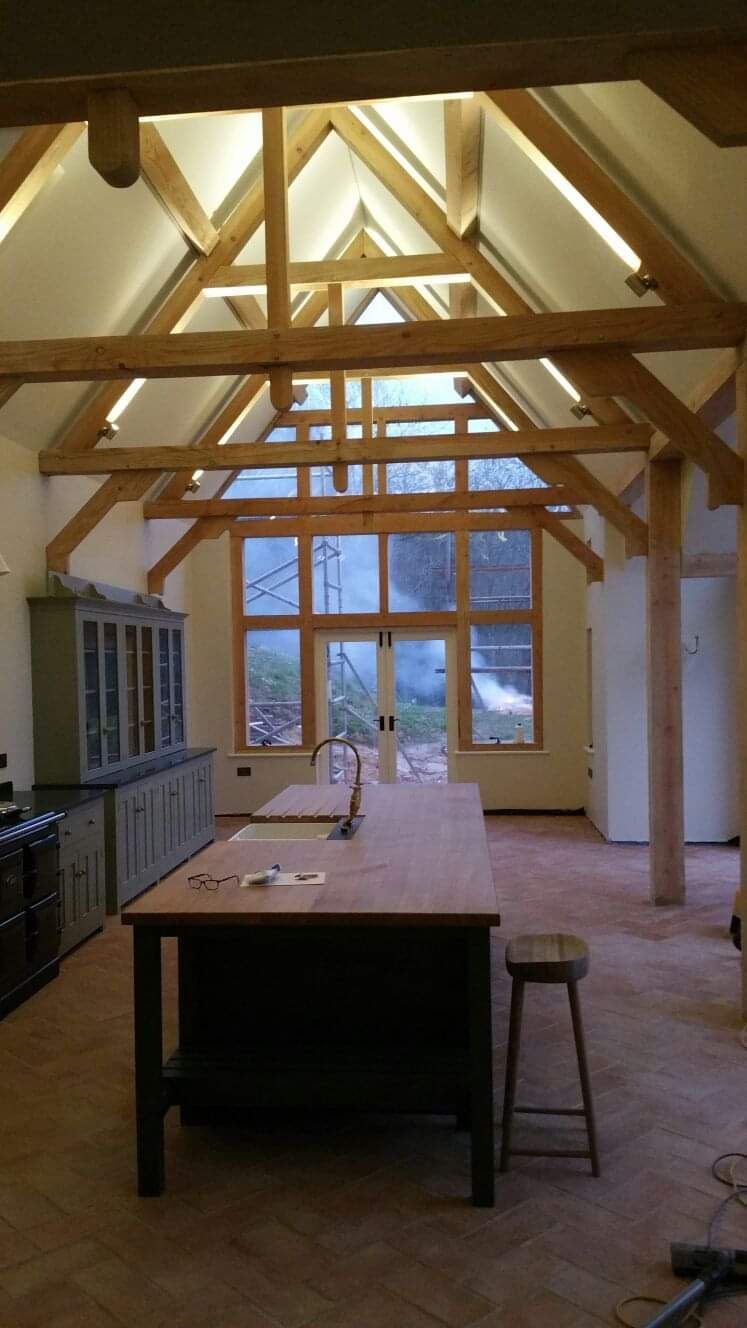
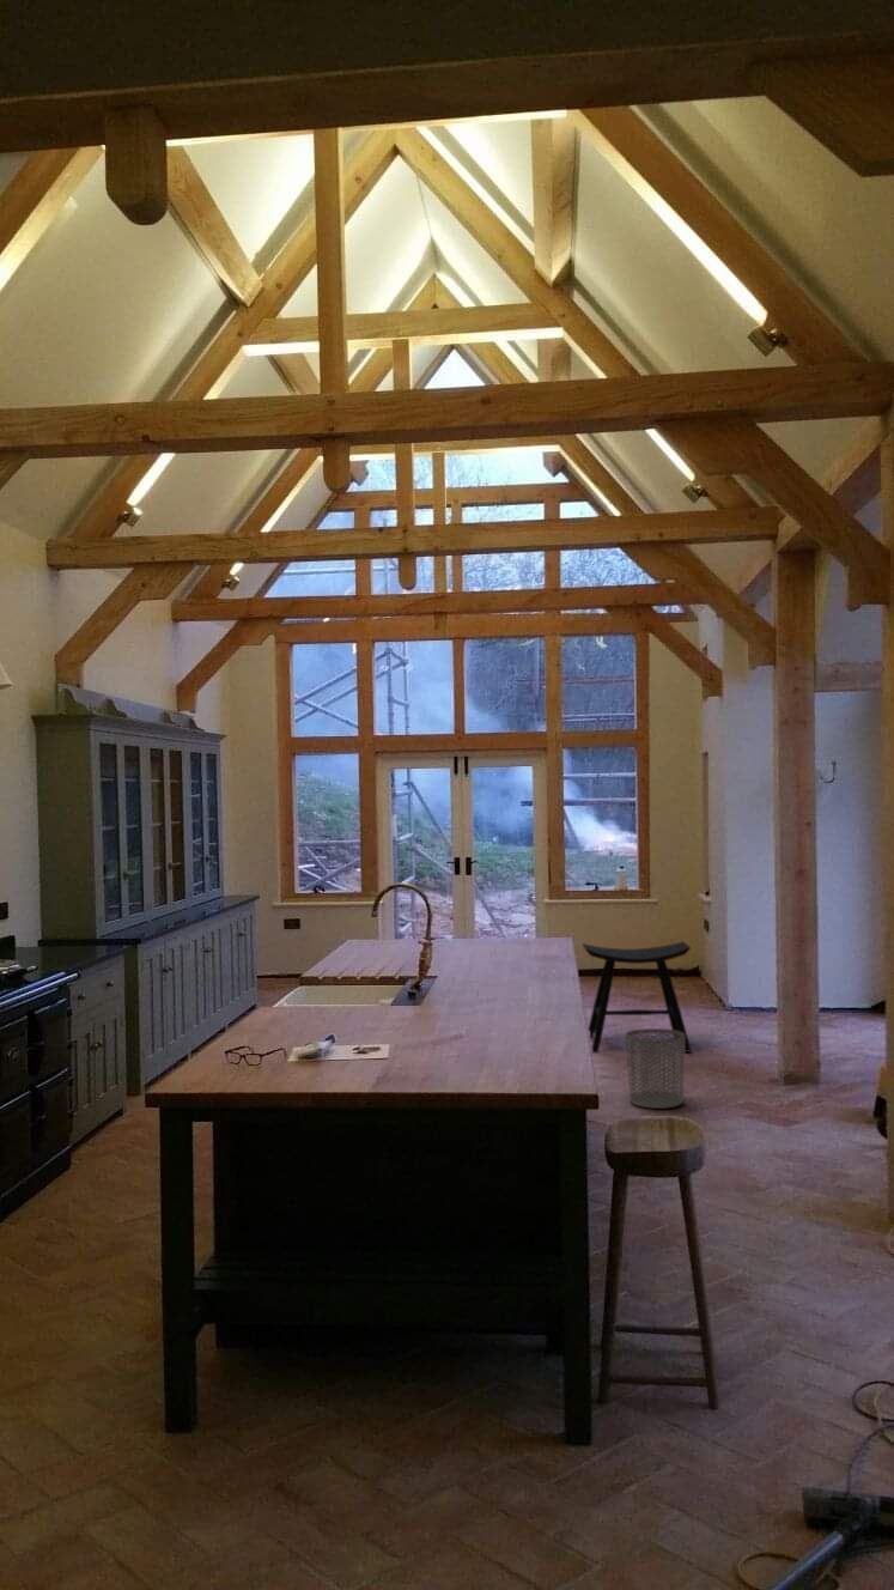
+ stool (635, 1009)
+ waste bin (655, 1068)
